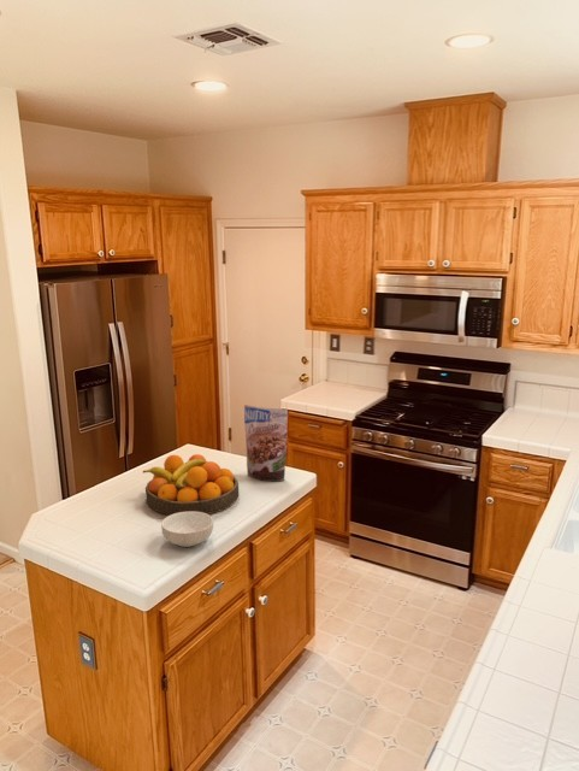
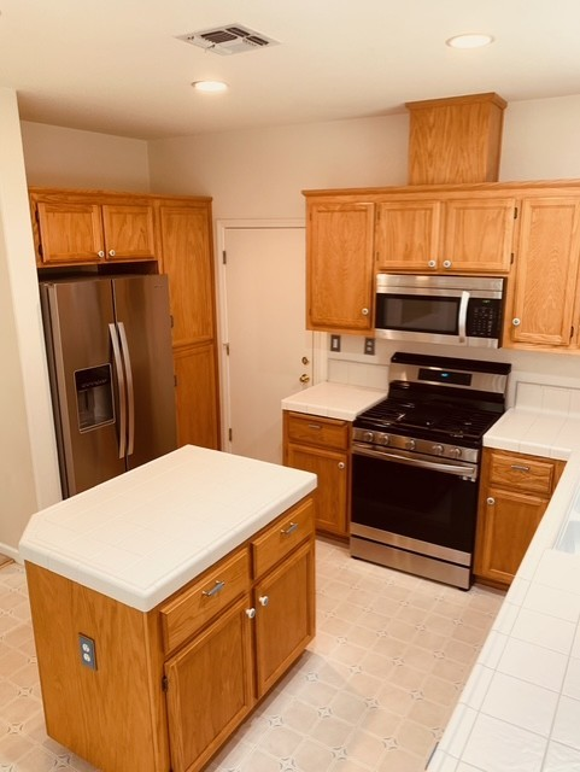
- cereal bowl (188, 530)
- fruit bowl (191, 478)
- granola pouch (266, 442)
